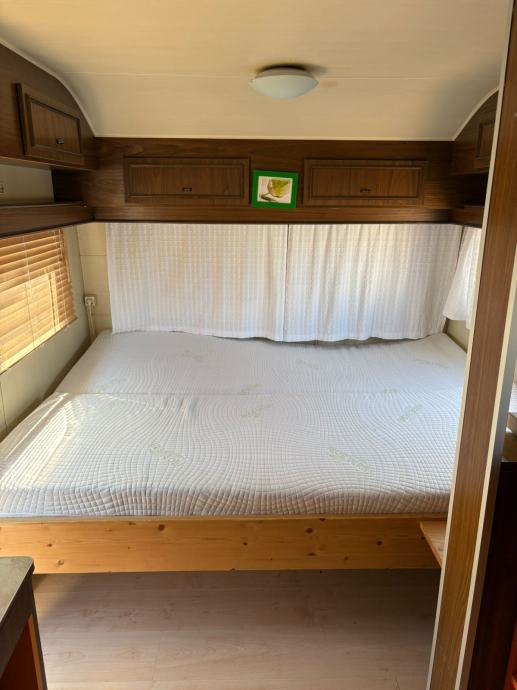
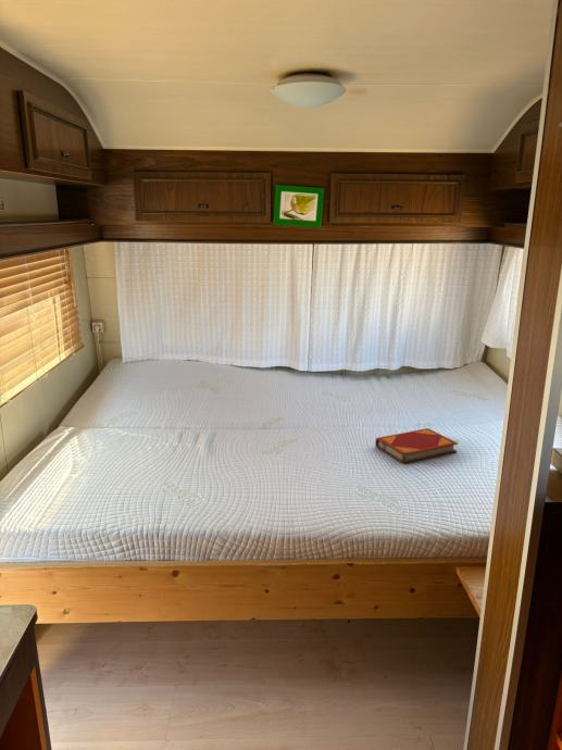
+ hardback book (415, 445)
